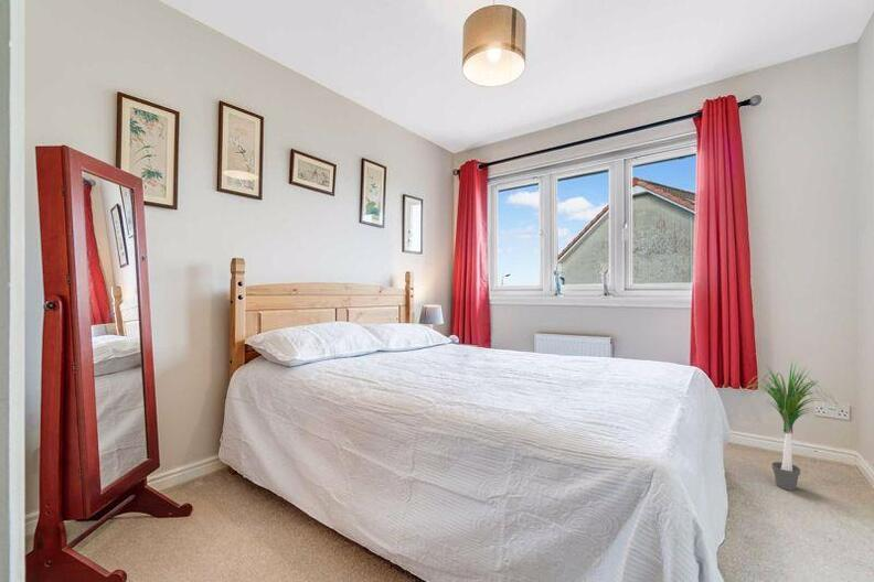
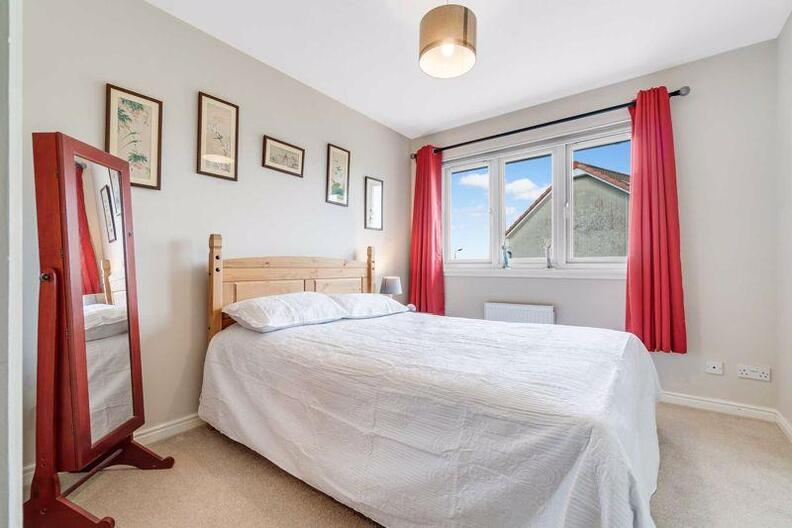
- potted plant (787, 420)
